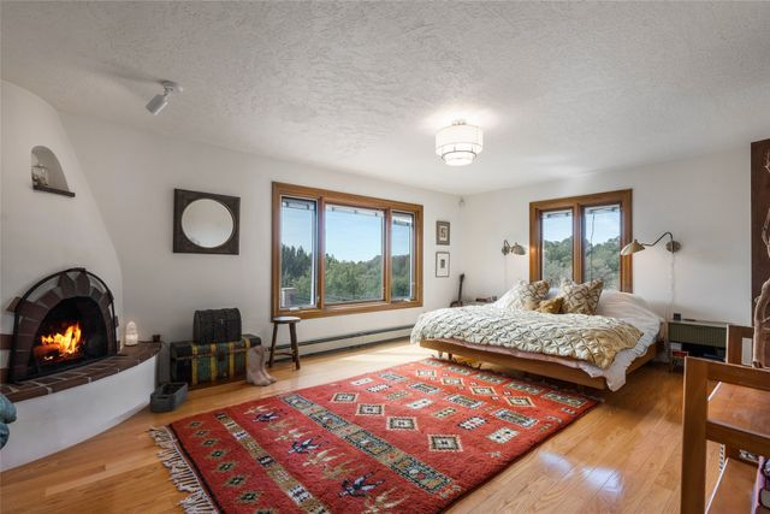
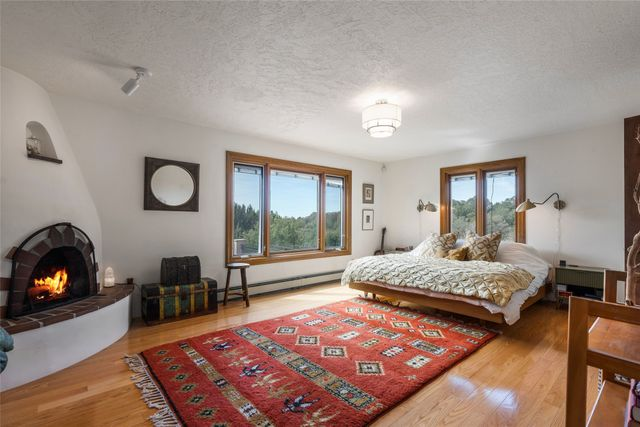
- boots (261, 364)
- storage bin (168, 396)
